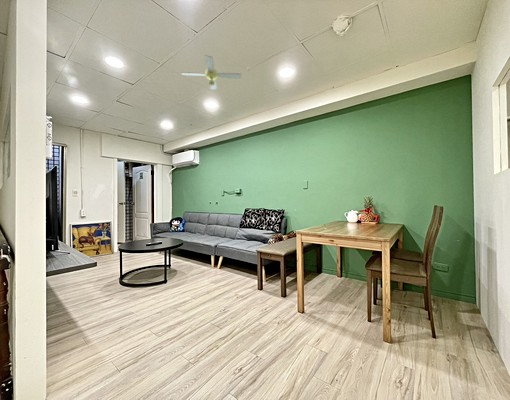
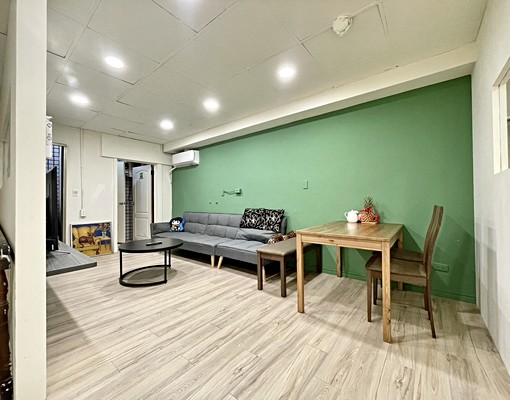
- ceiling fan (211, 76)
